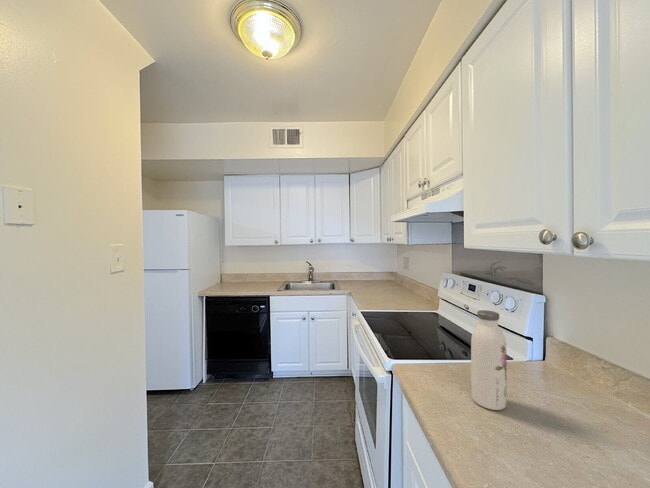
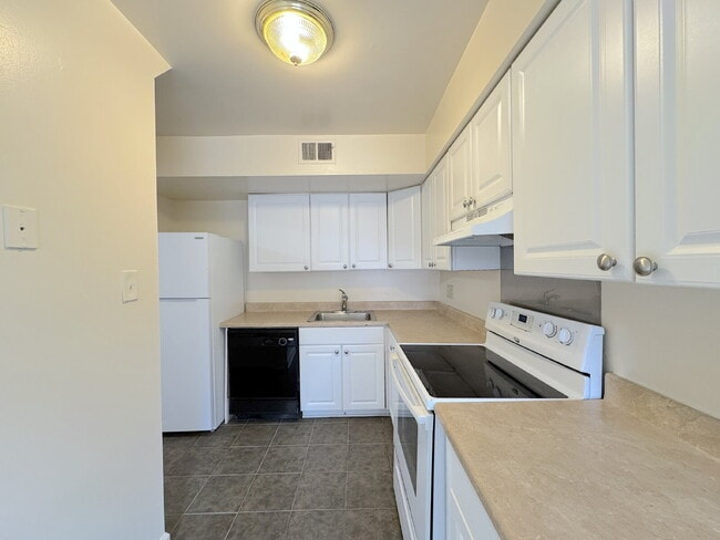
- water bottle (488, 356)
